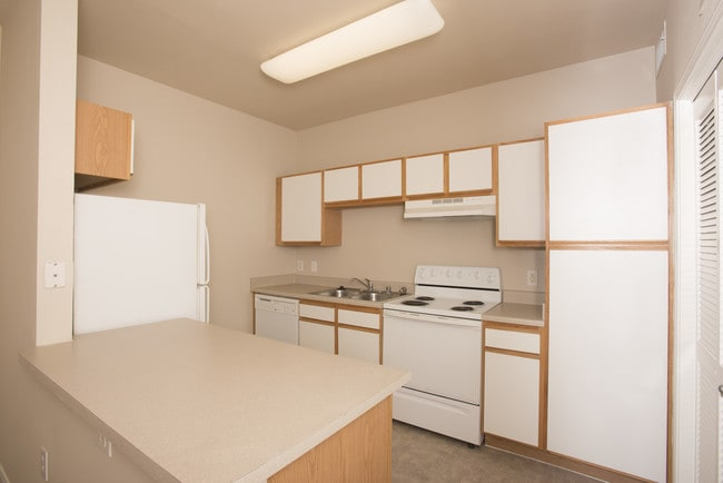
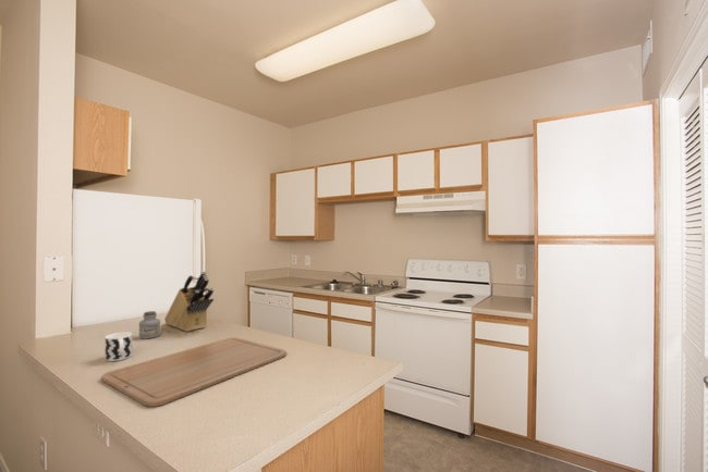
+ knife block (188, 298)
+ cup (119, 347)
+ jar (149, 324)
+ chopping board (203, 363)
